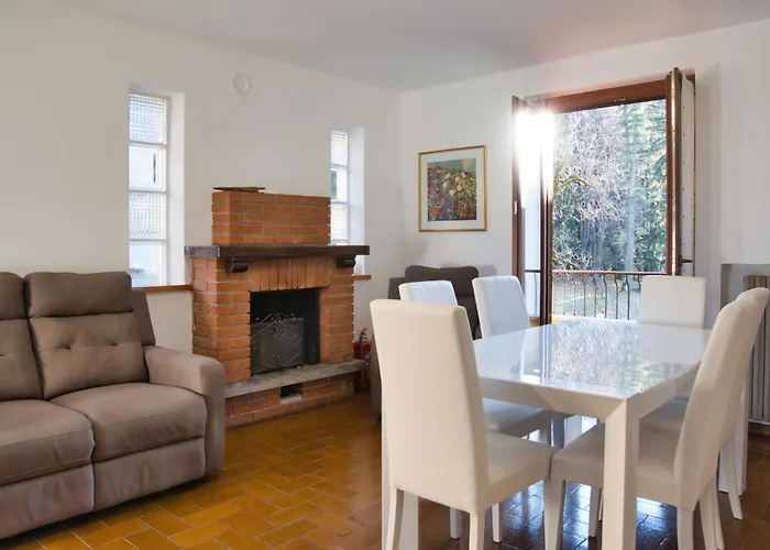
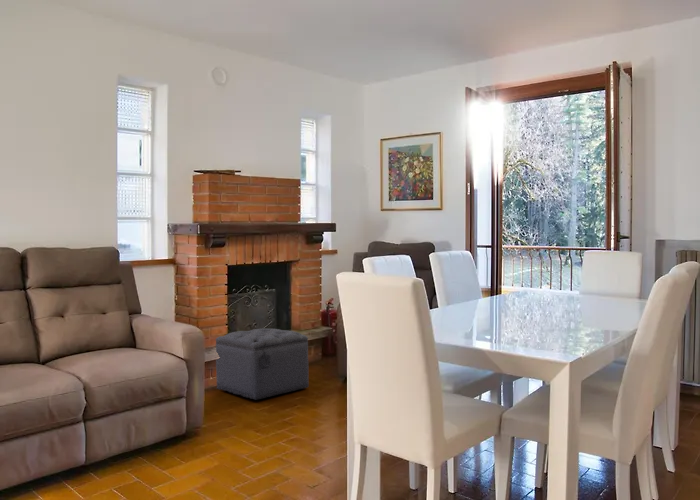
+ ottoman (262, 360)
